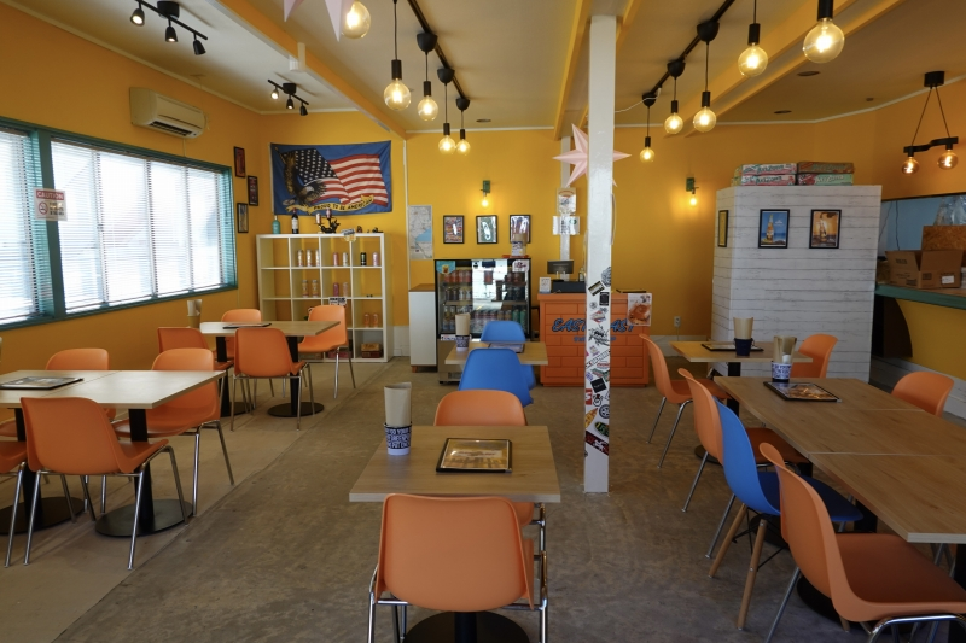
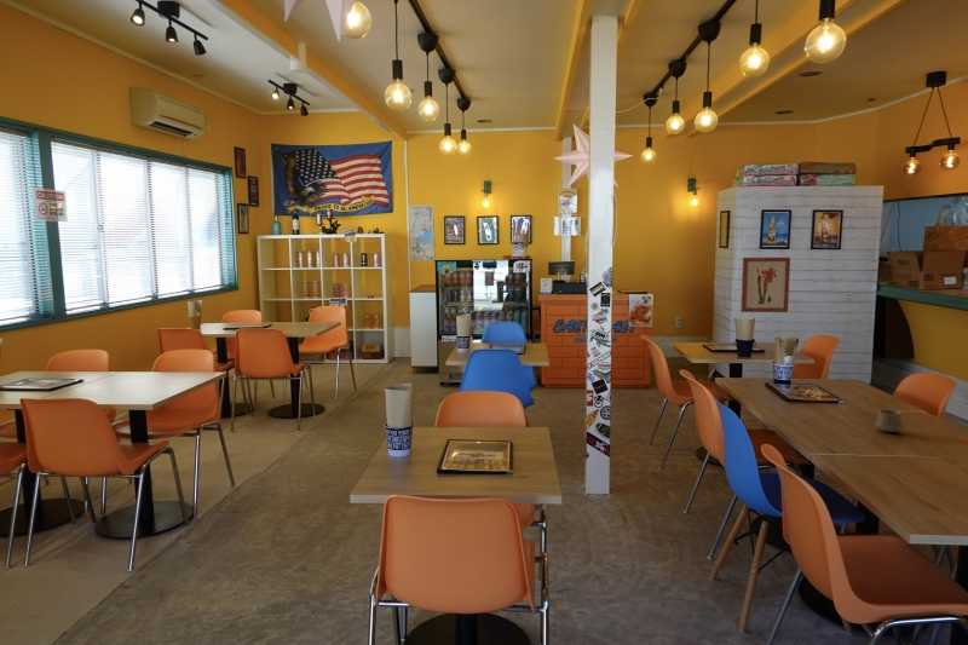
+ wall art (765, 284)
+ cup (889, 421)
